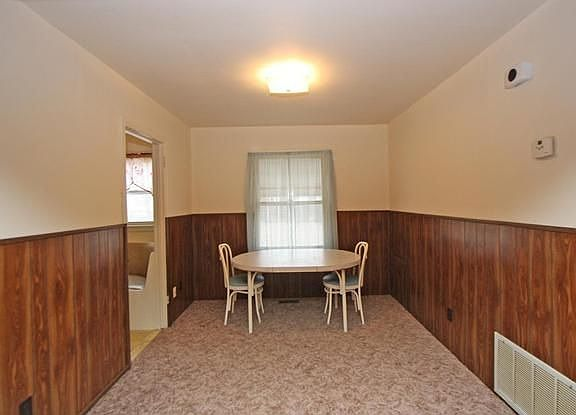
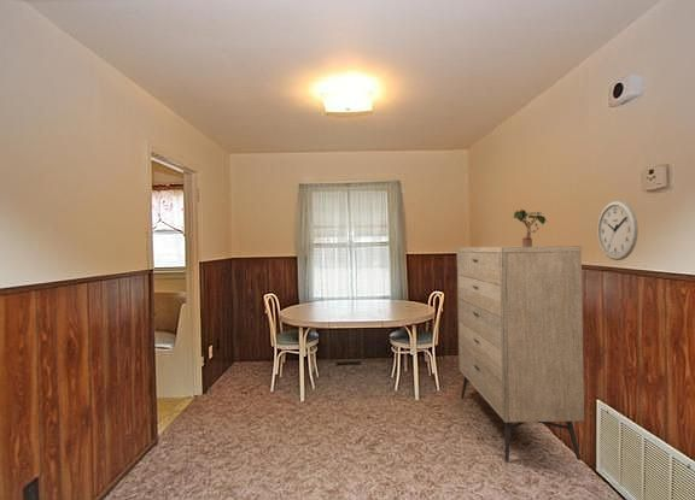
+ potted plant (526, 225)
+ wall clock (614, 230)
+ dresser (508, 335)
